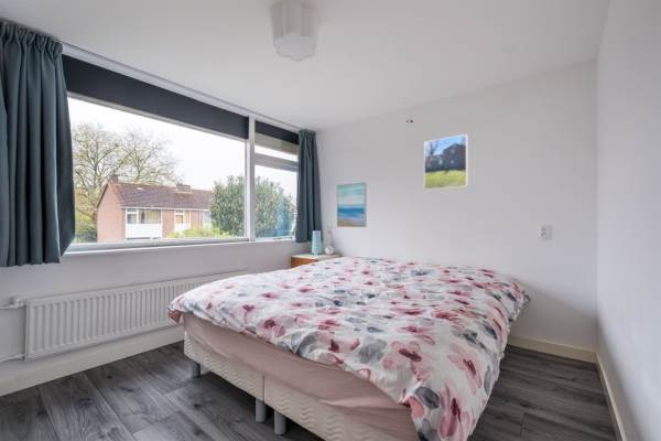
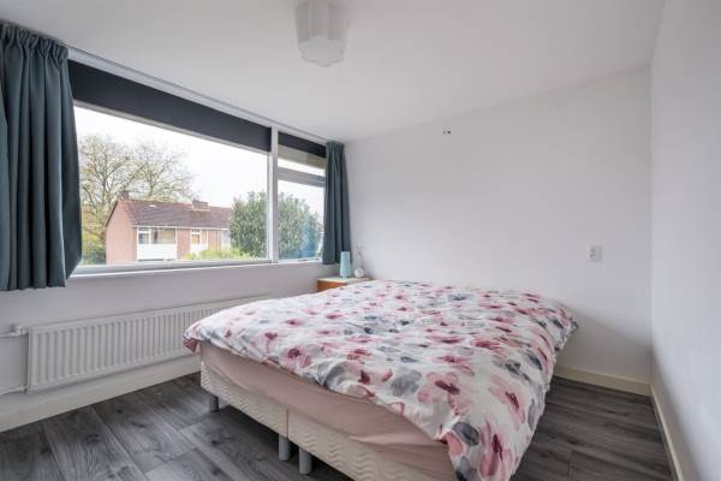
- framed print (445, 163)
- wall art (350, 205)
